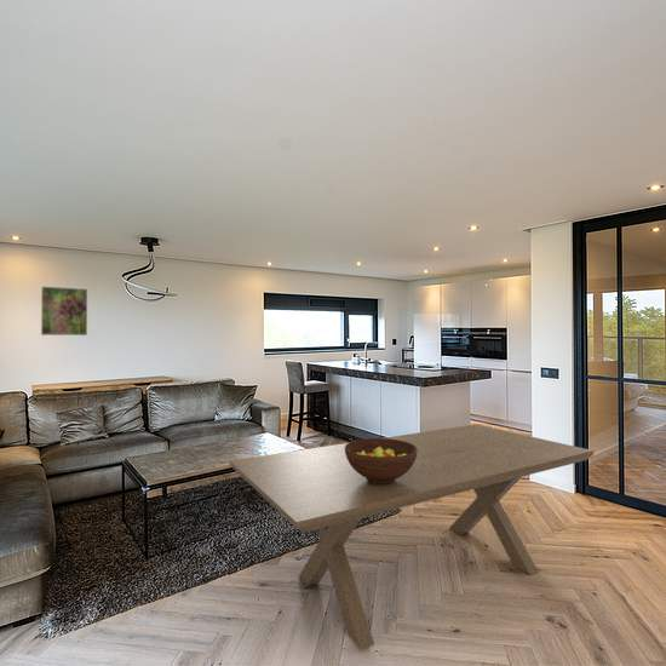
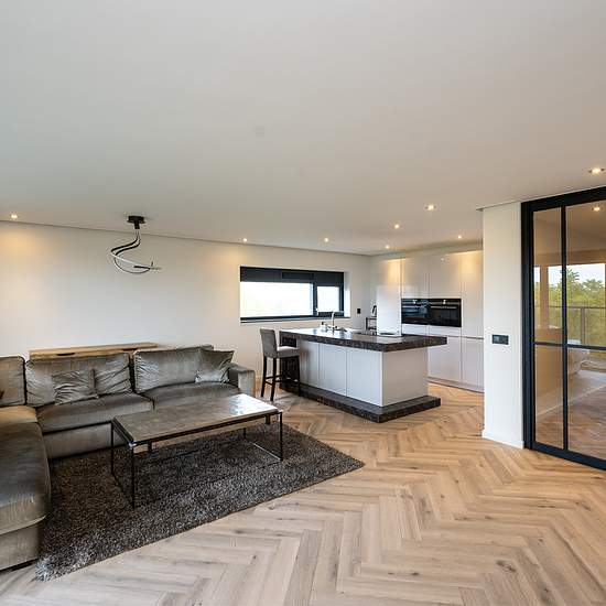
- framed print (64, 311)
- fruit bowl (380, 463)
- dining table (418, 503)
